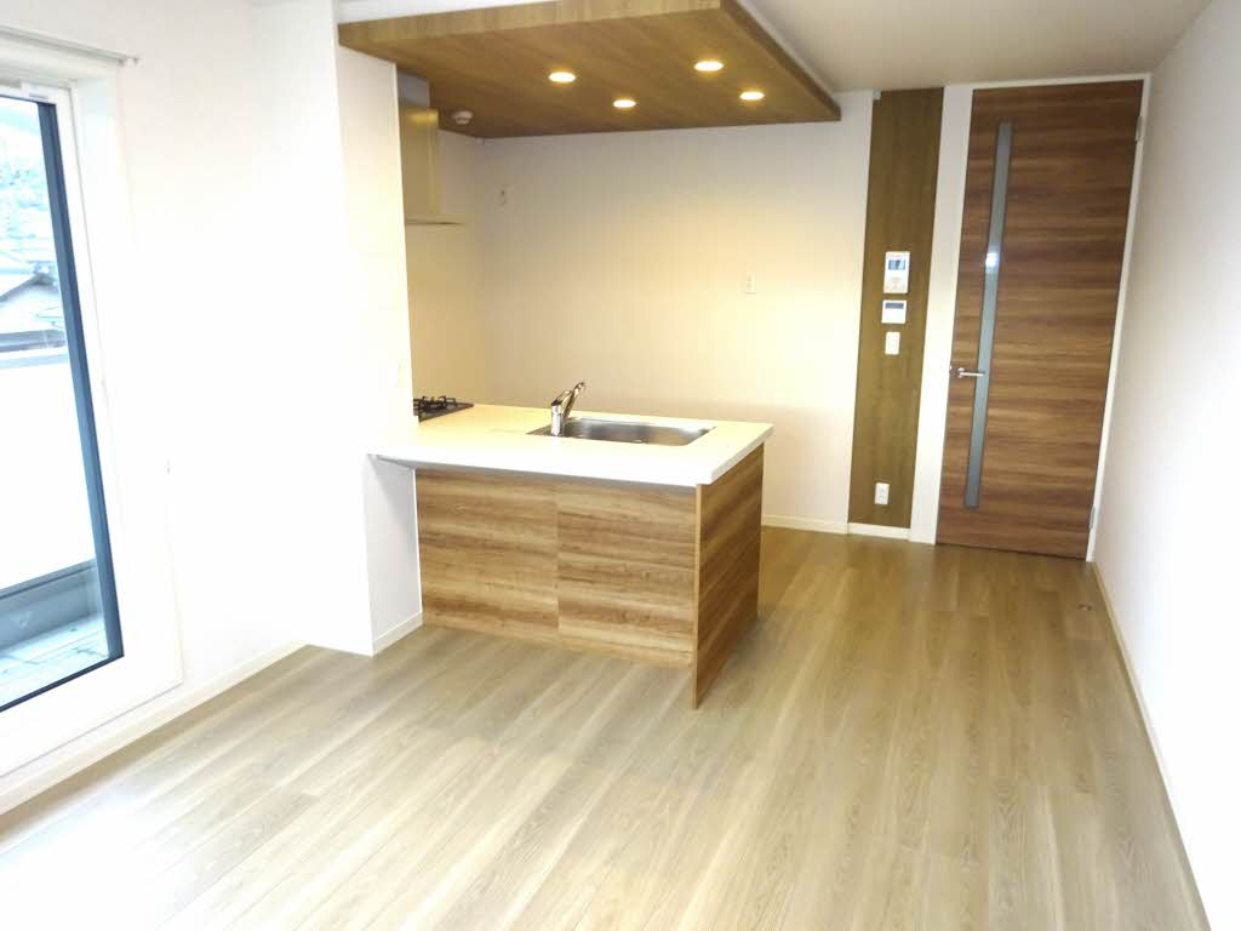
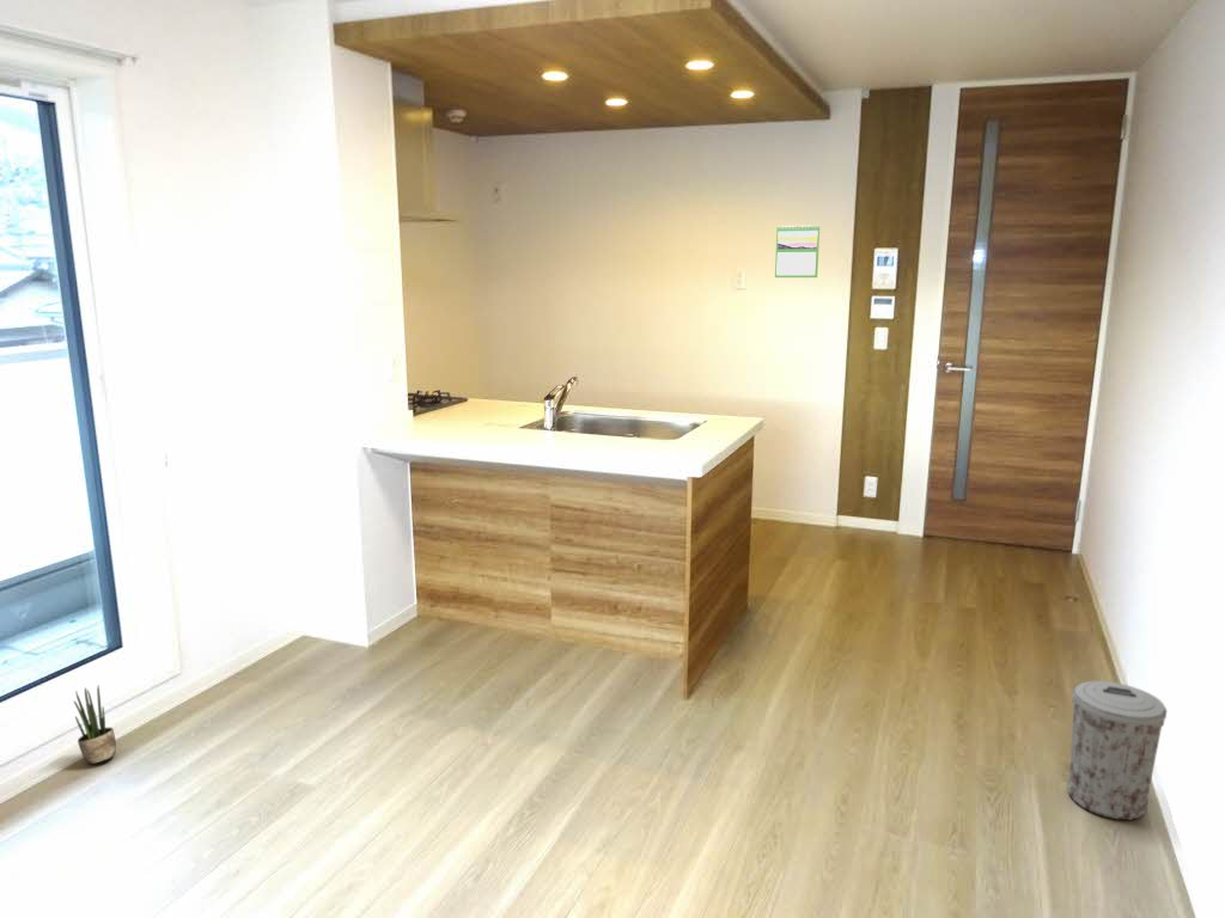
+ potted plant (92, 722)
+ trash can (1113, 745)
+ calendar (797, 251)
